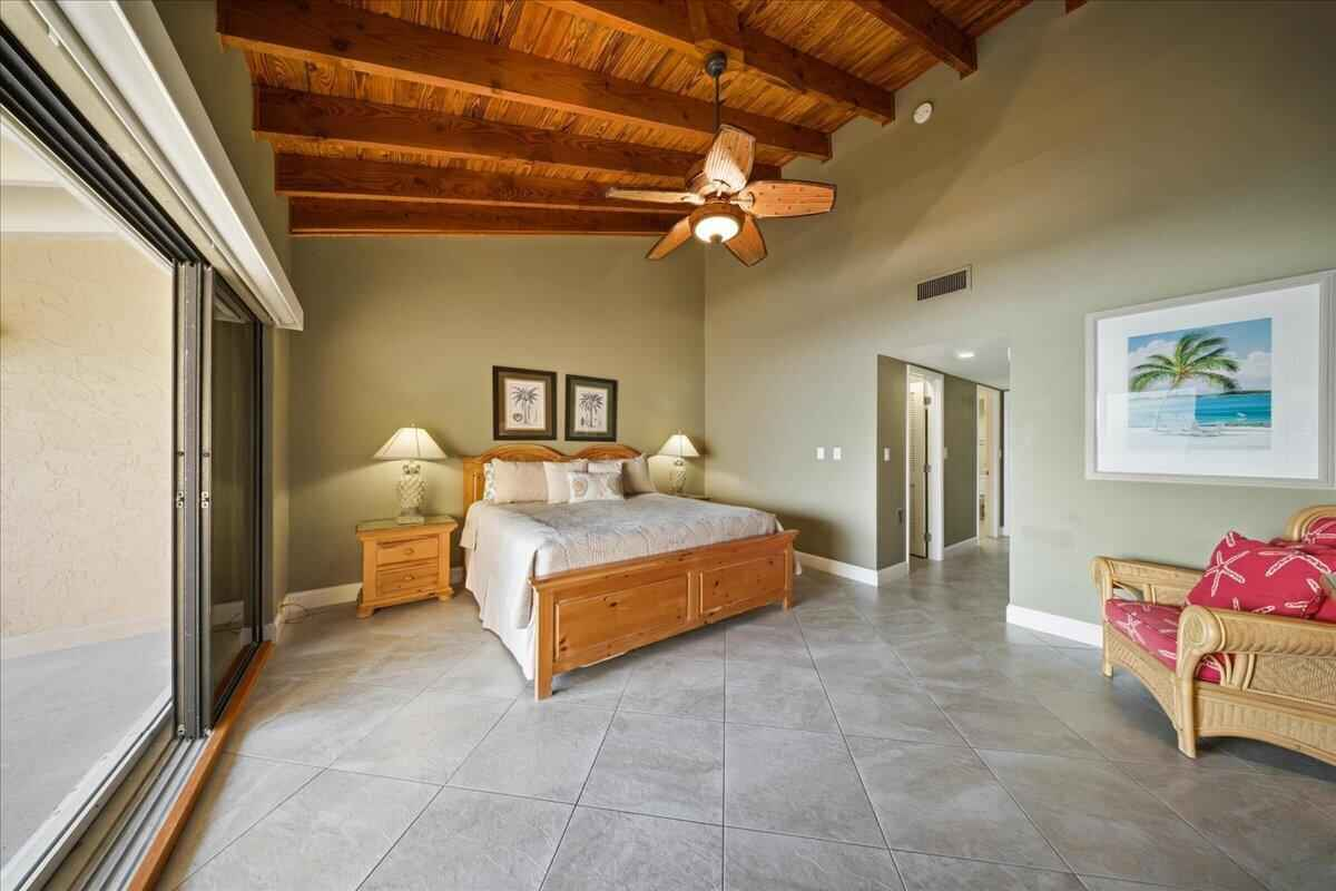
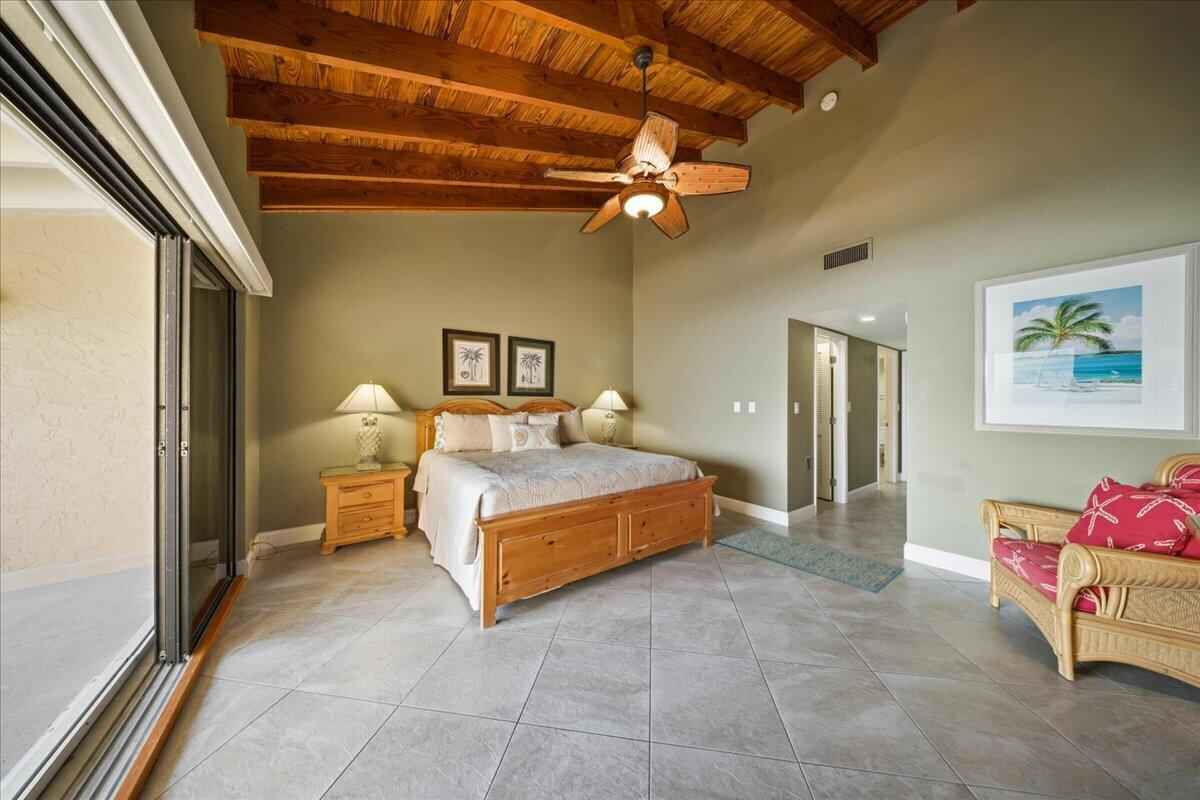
+ rug (802, 554)
